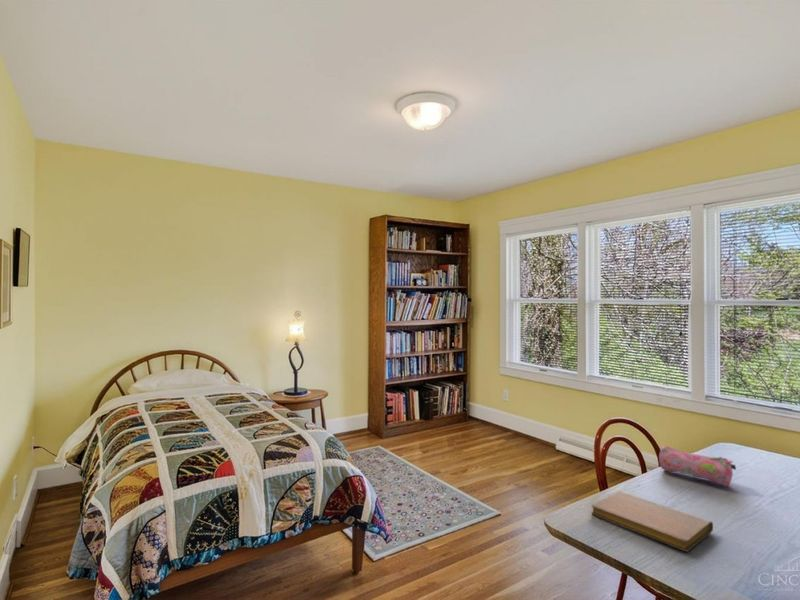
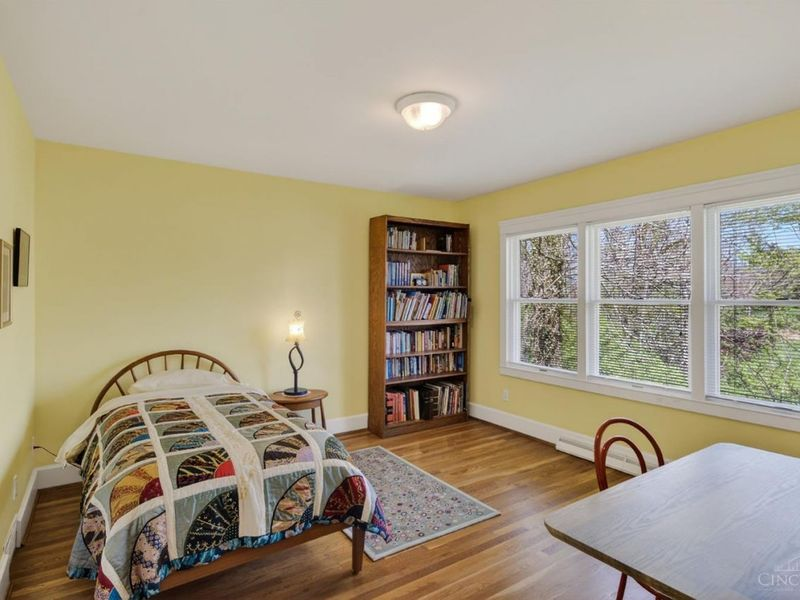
- pencil case (695, 464)
- notebook (649, 517)
